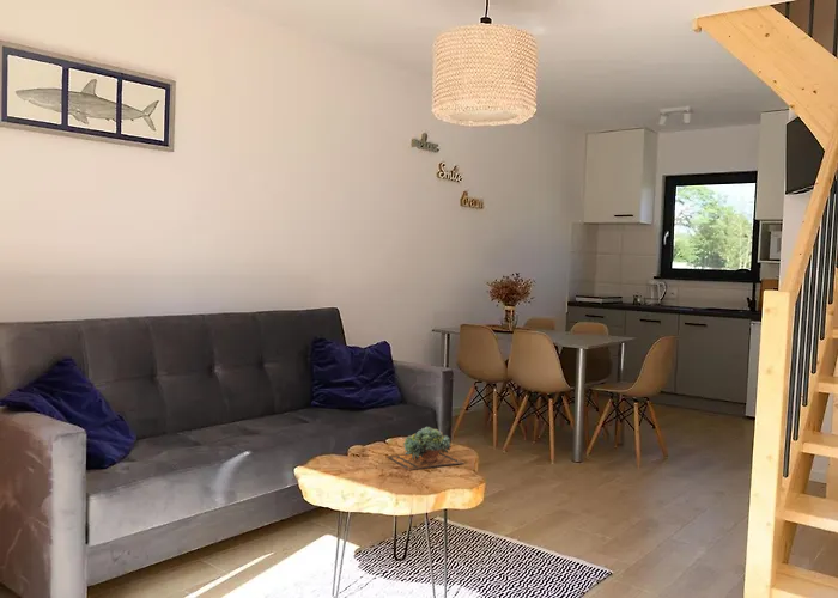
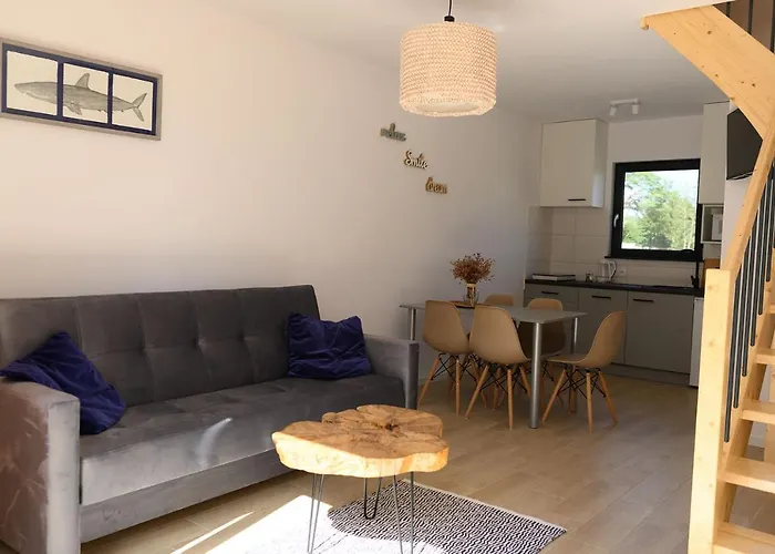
- succulent plant (426, 443)
